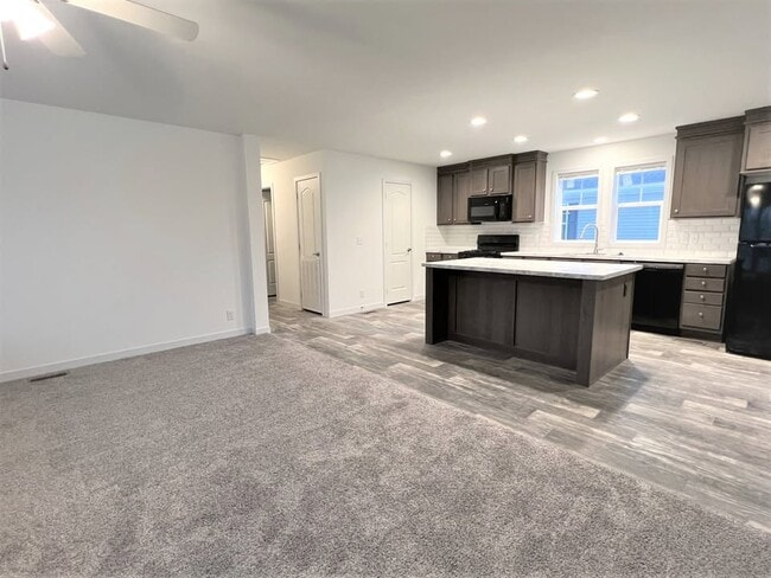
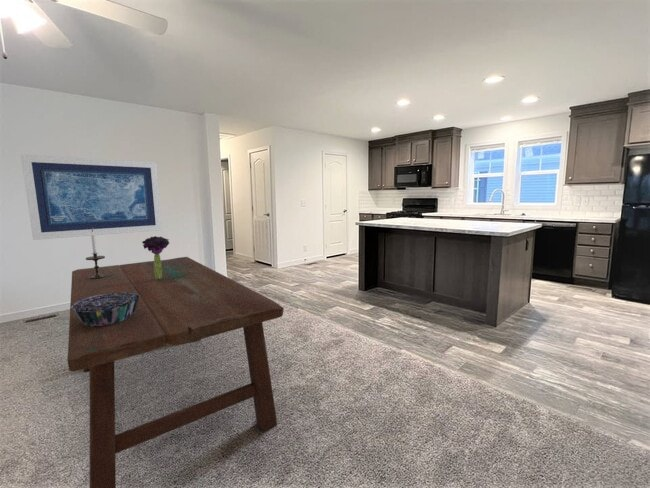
+ candlestick (94, 252)
+ wall art (100, 197)
+ bouquet (157, 257)
+ dining table (160, 338)
+ decorative bowl (108, 309)
